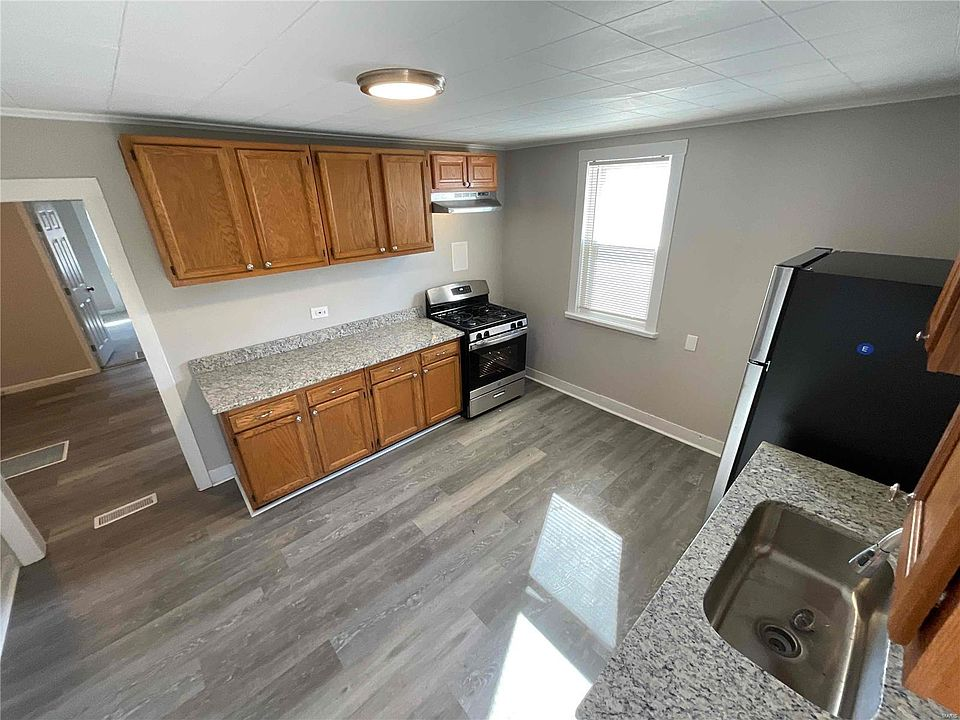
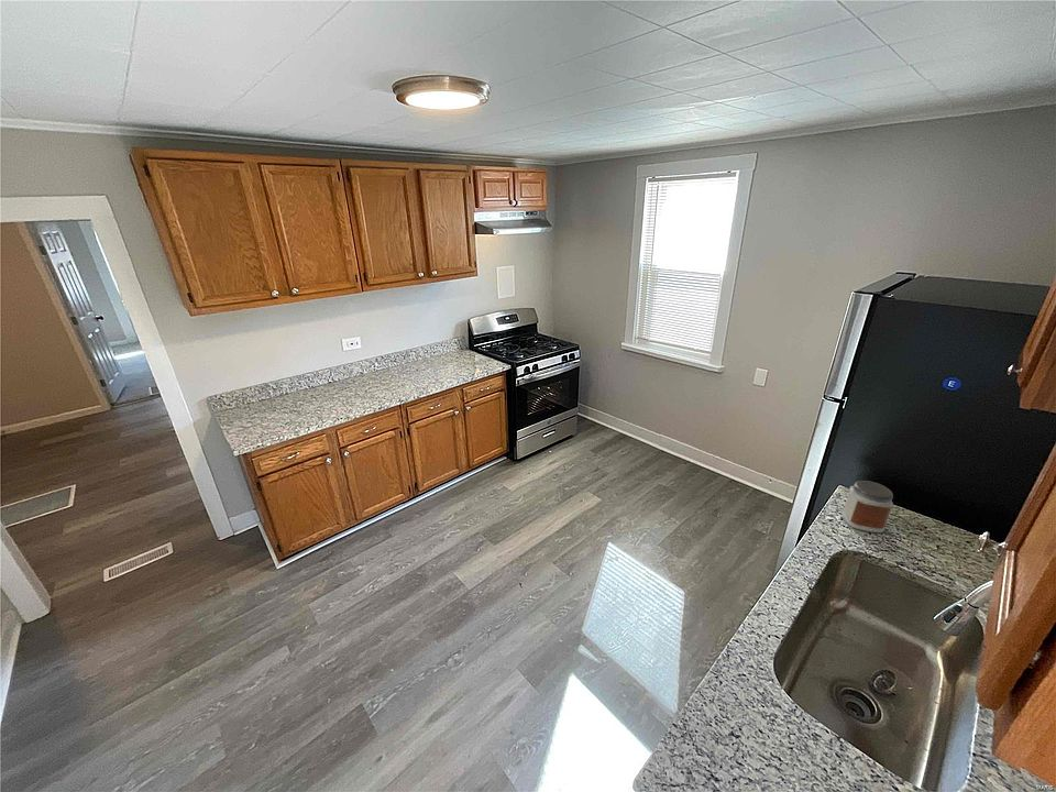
+ jar (867, 505)
